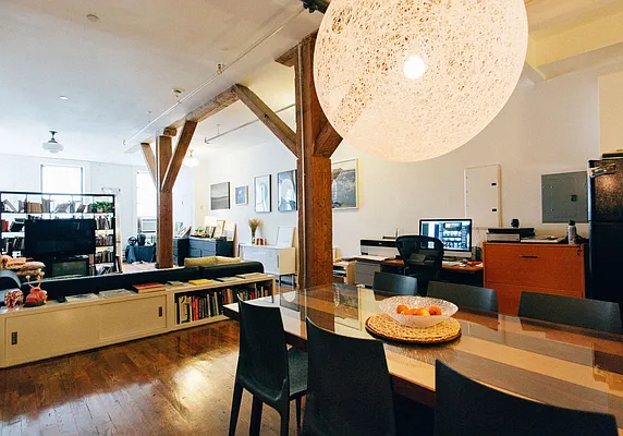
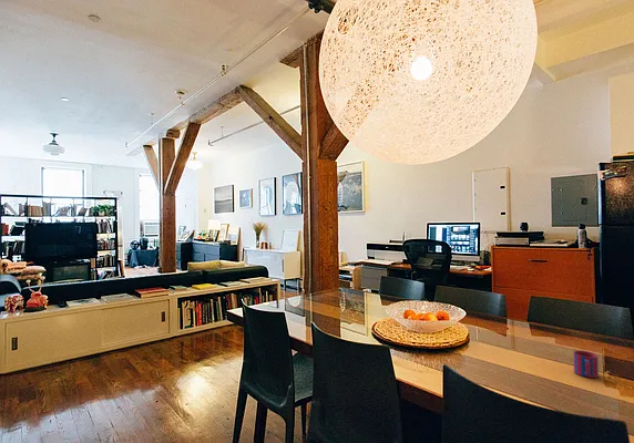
+ mug (585, 364)
